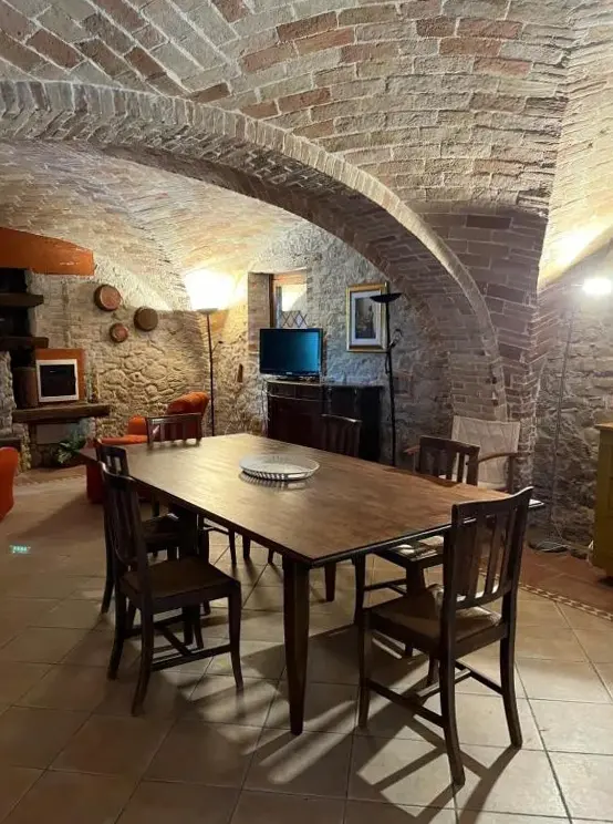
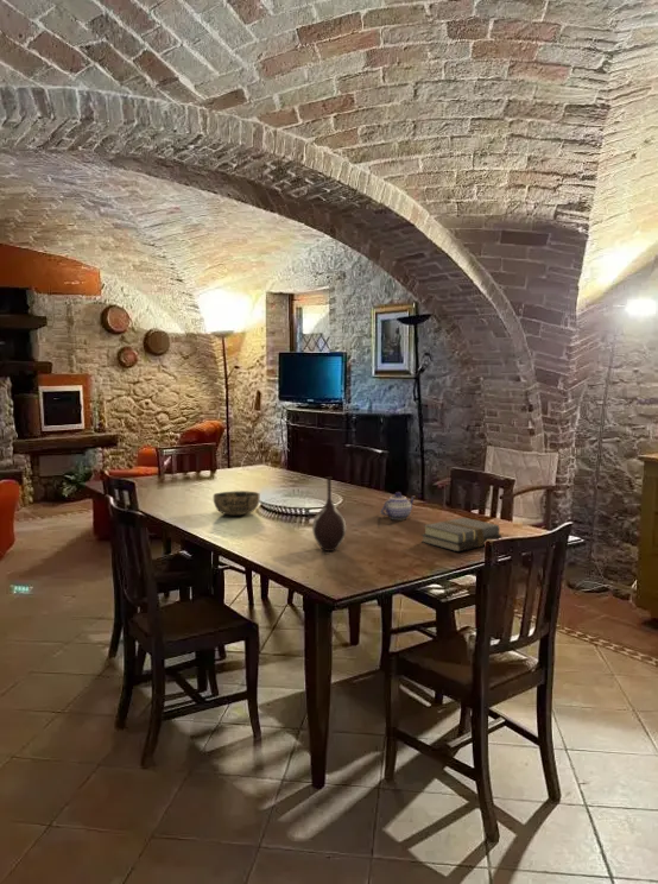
+ bowl (236, 503)
+ teapot (398, 505)
+ book (461, 533)
+ vase (329, 513)
